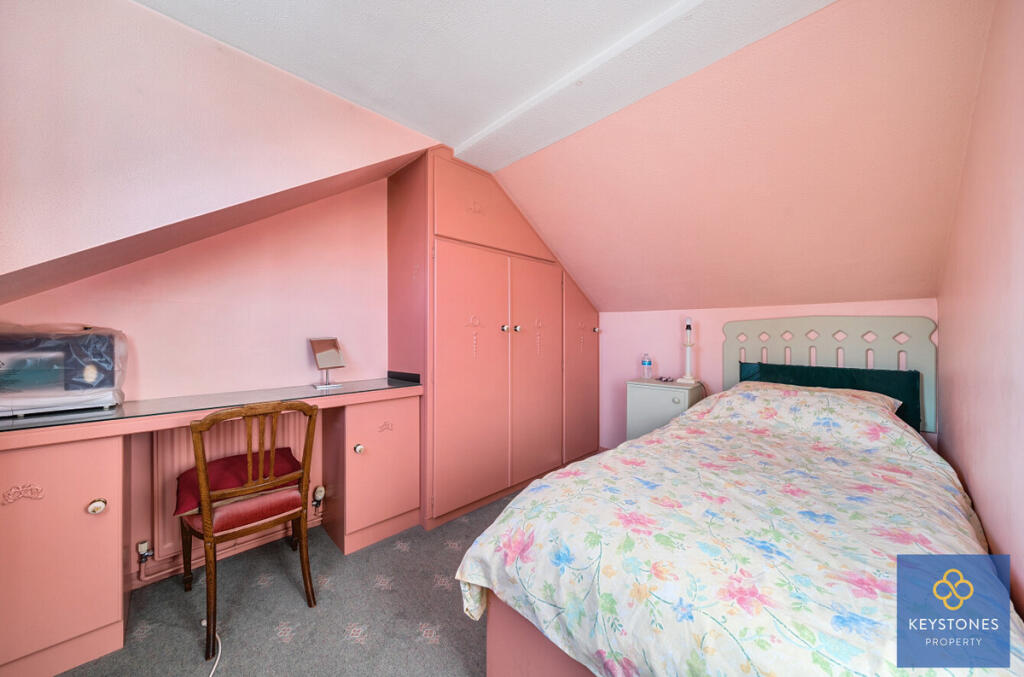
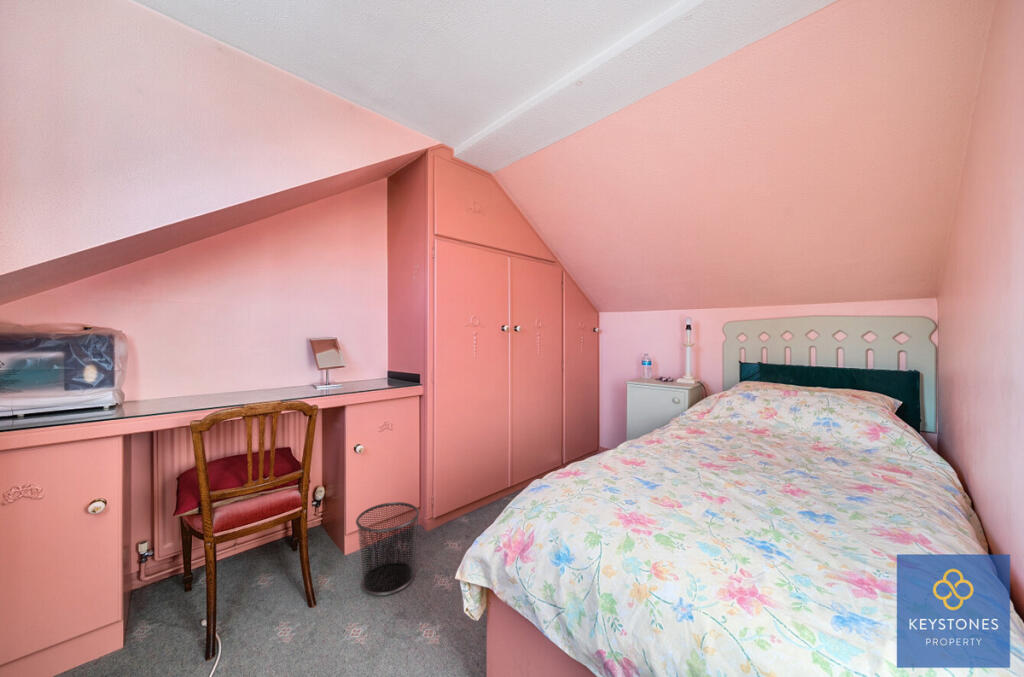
+ waste bin (388, 546)
